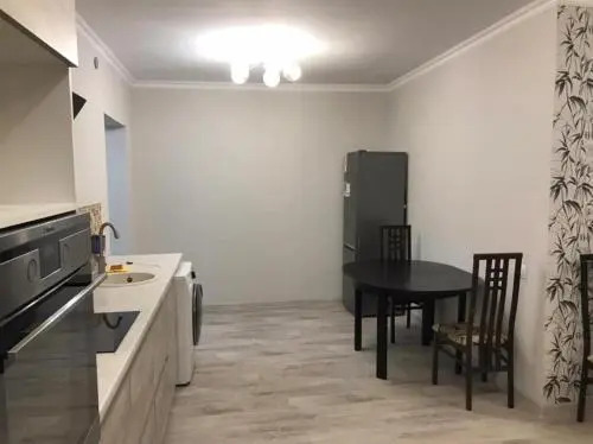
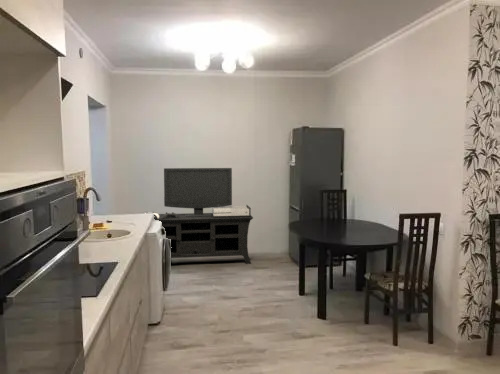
+ media console (195, 215)
